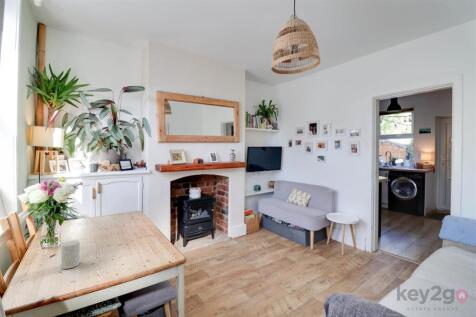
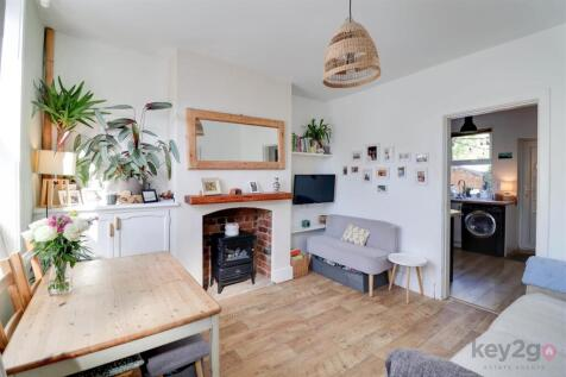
- cup (70, 254)
